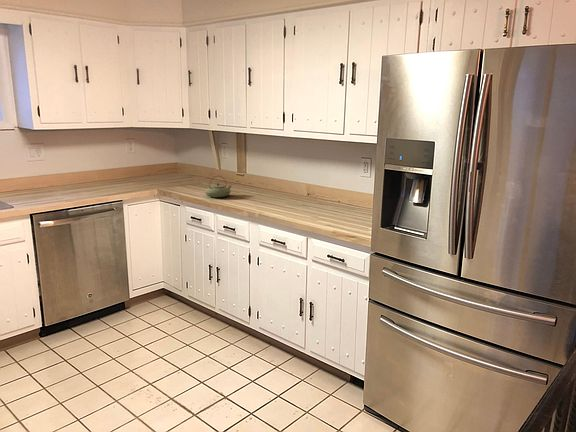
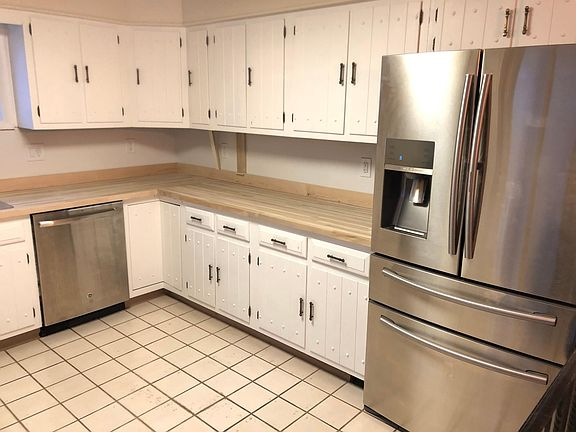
- teapot (219, 185)
